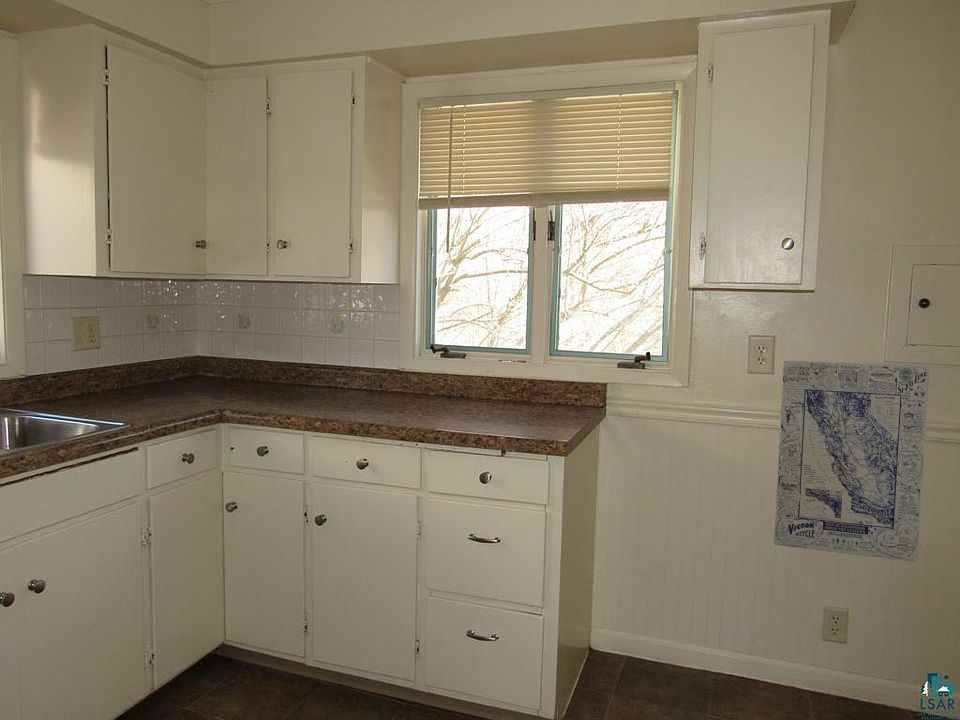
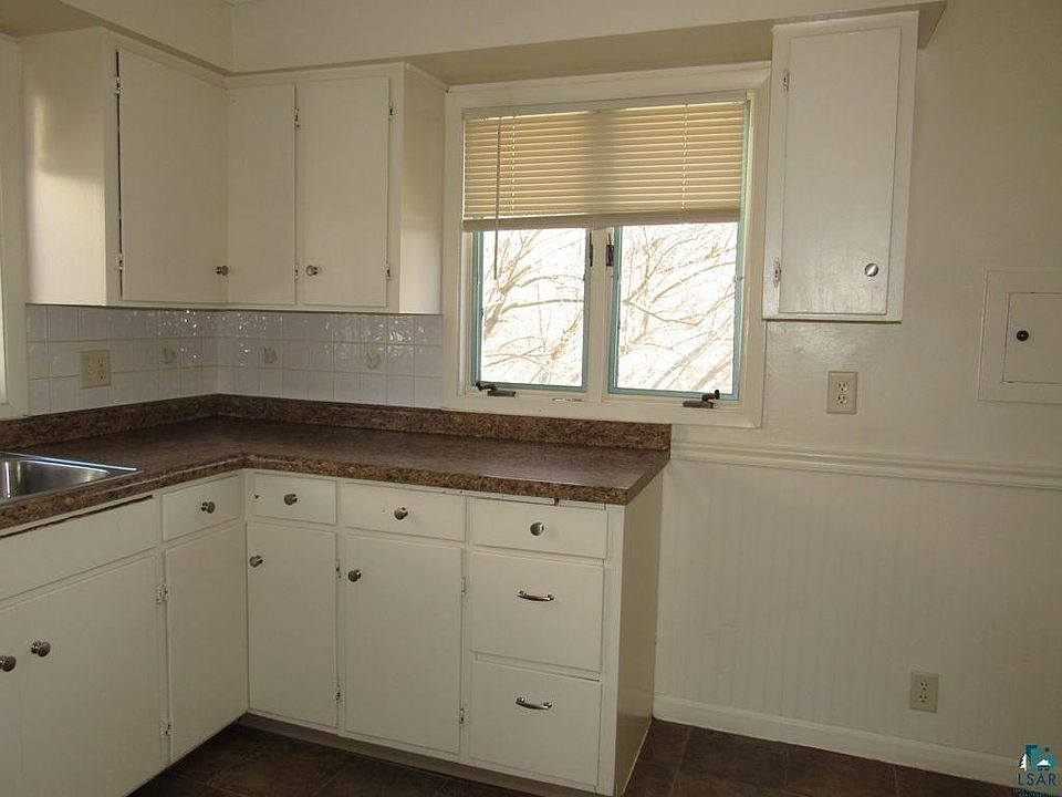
- wall art (848, 458)
